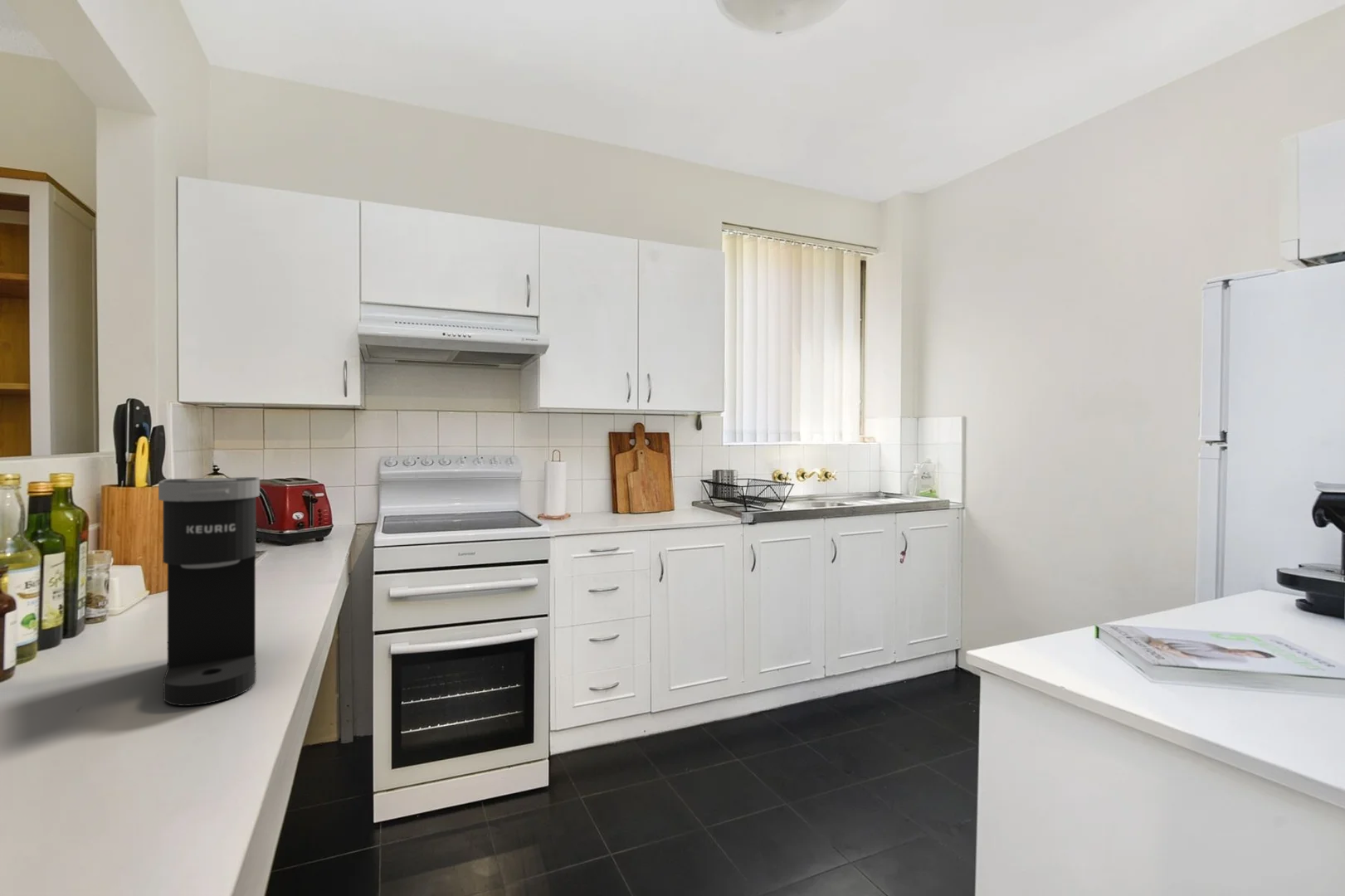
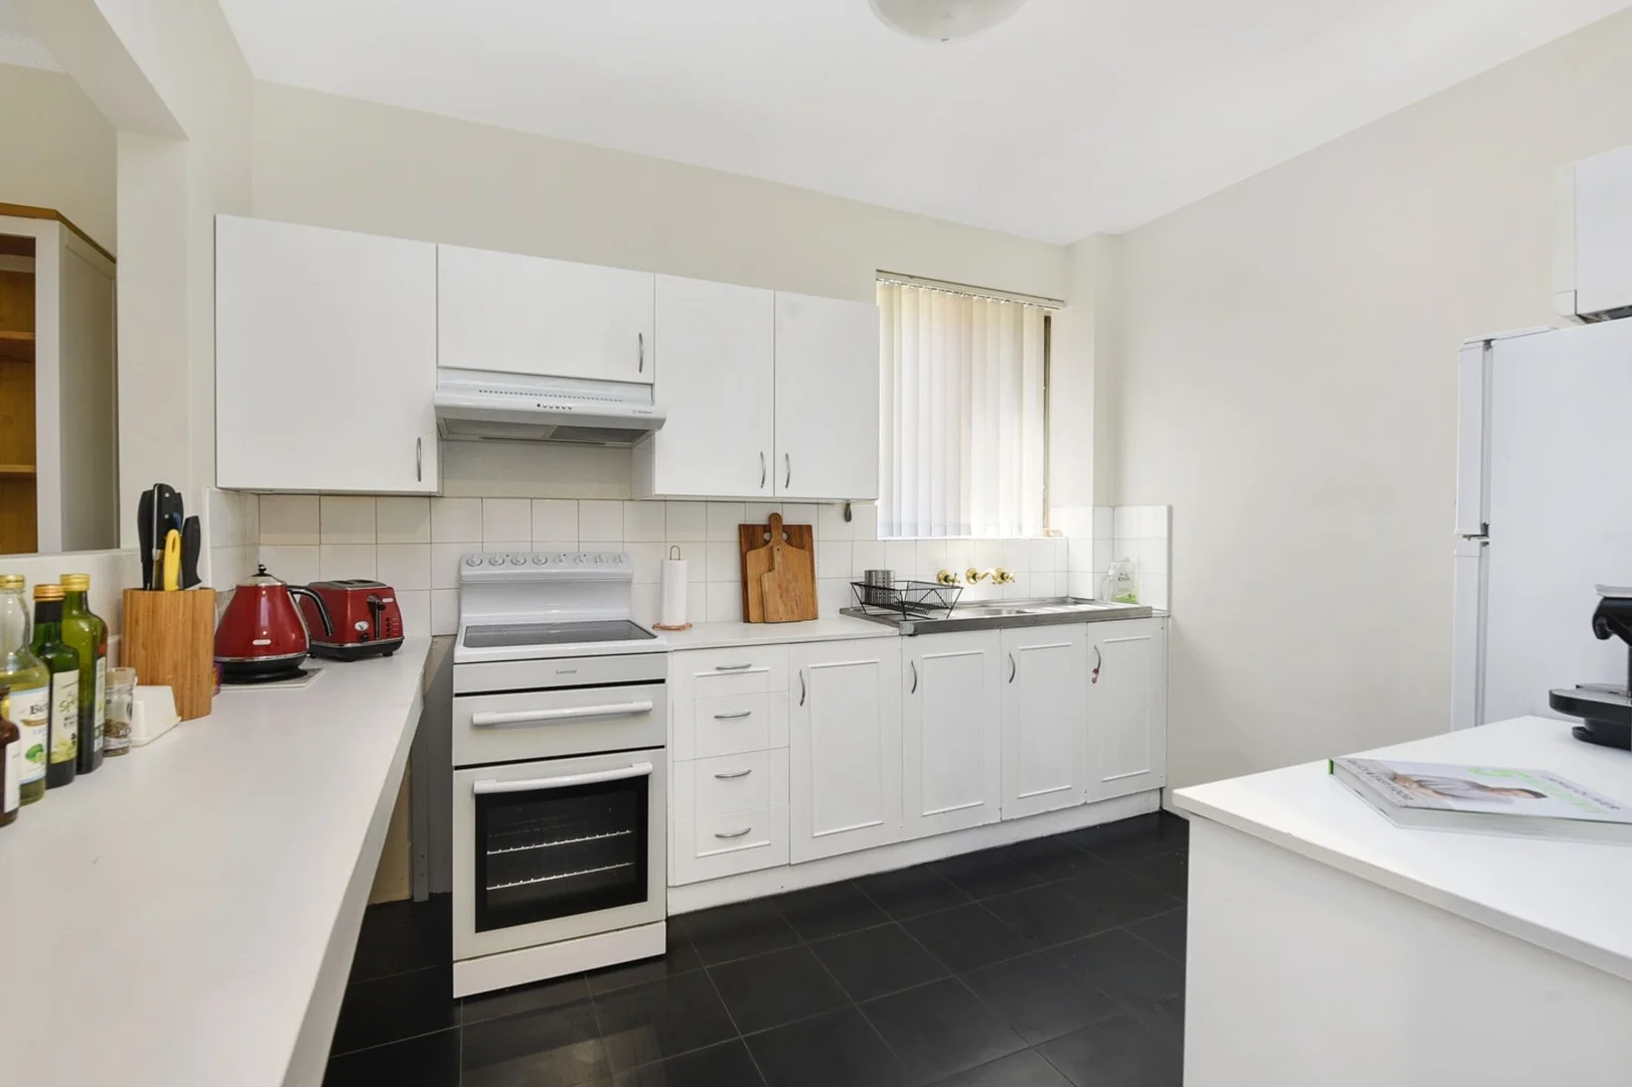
- coffee maker (213, 576)
